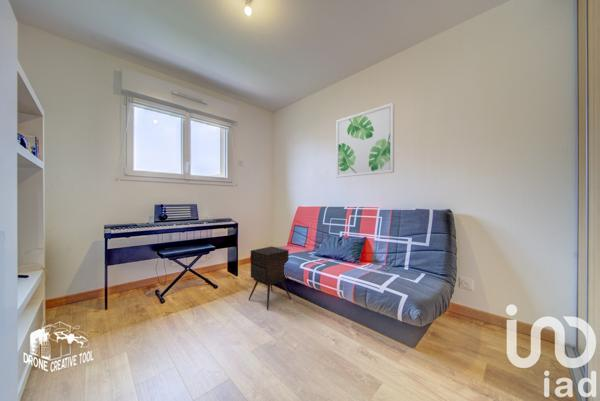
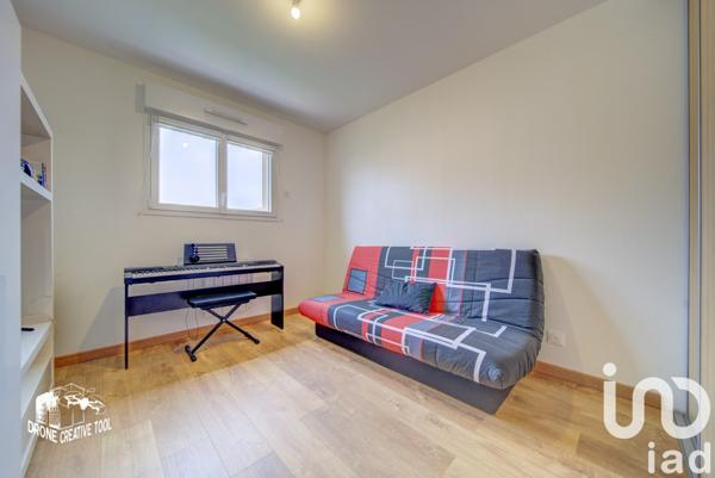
- side table (269, 275)
- wall art (362, 143)
